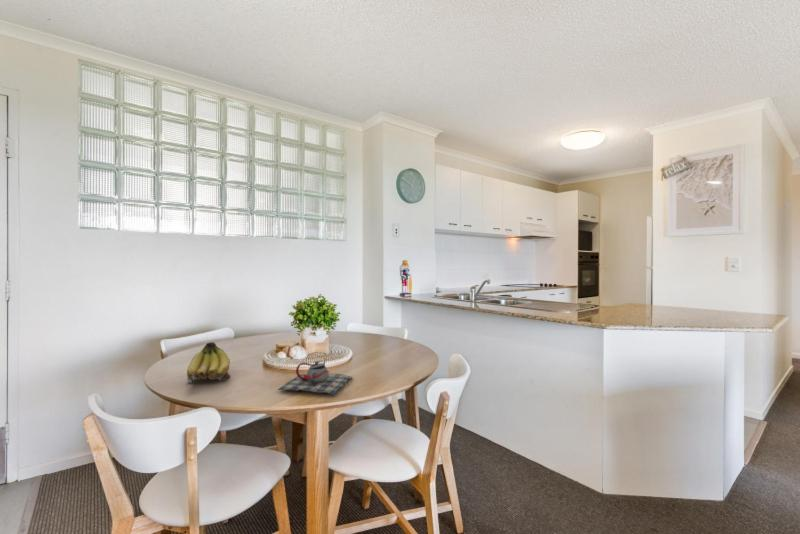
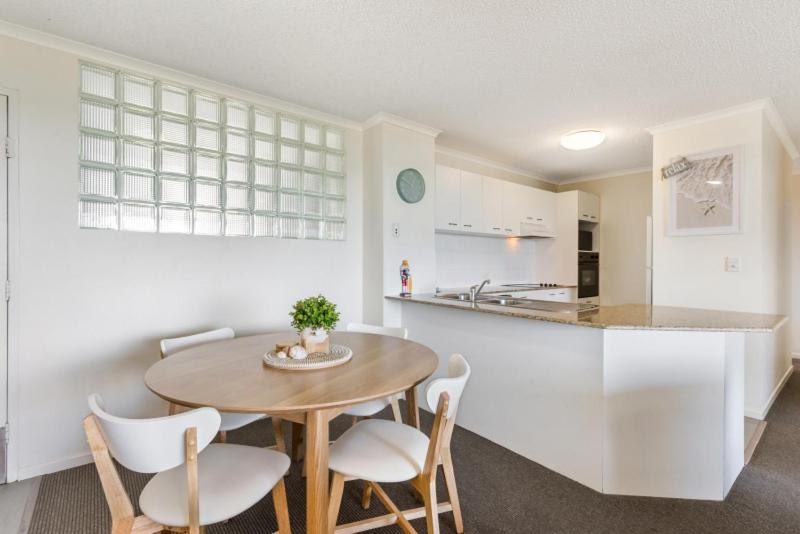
- teapot (317, 372)
- fruit (208, 363)
